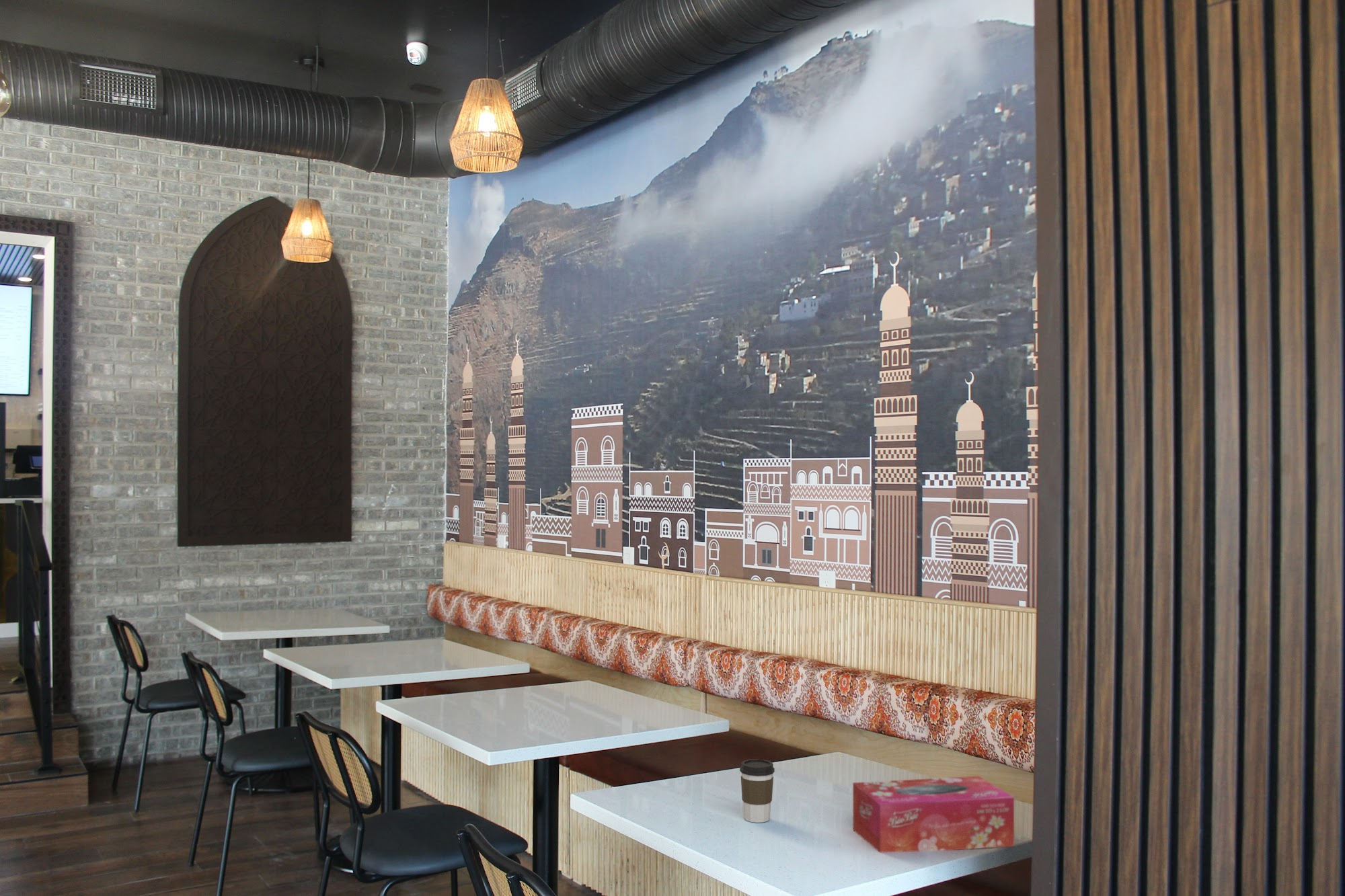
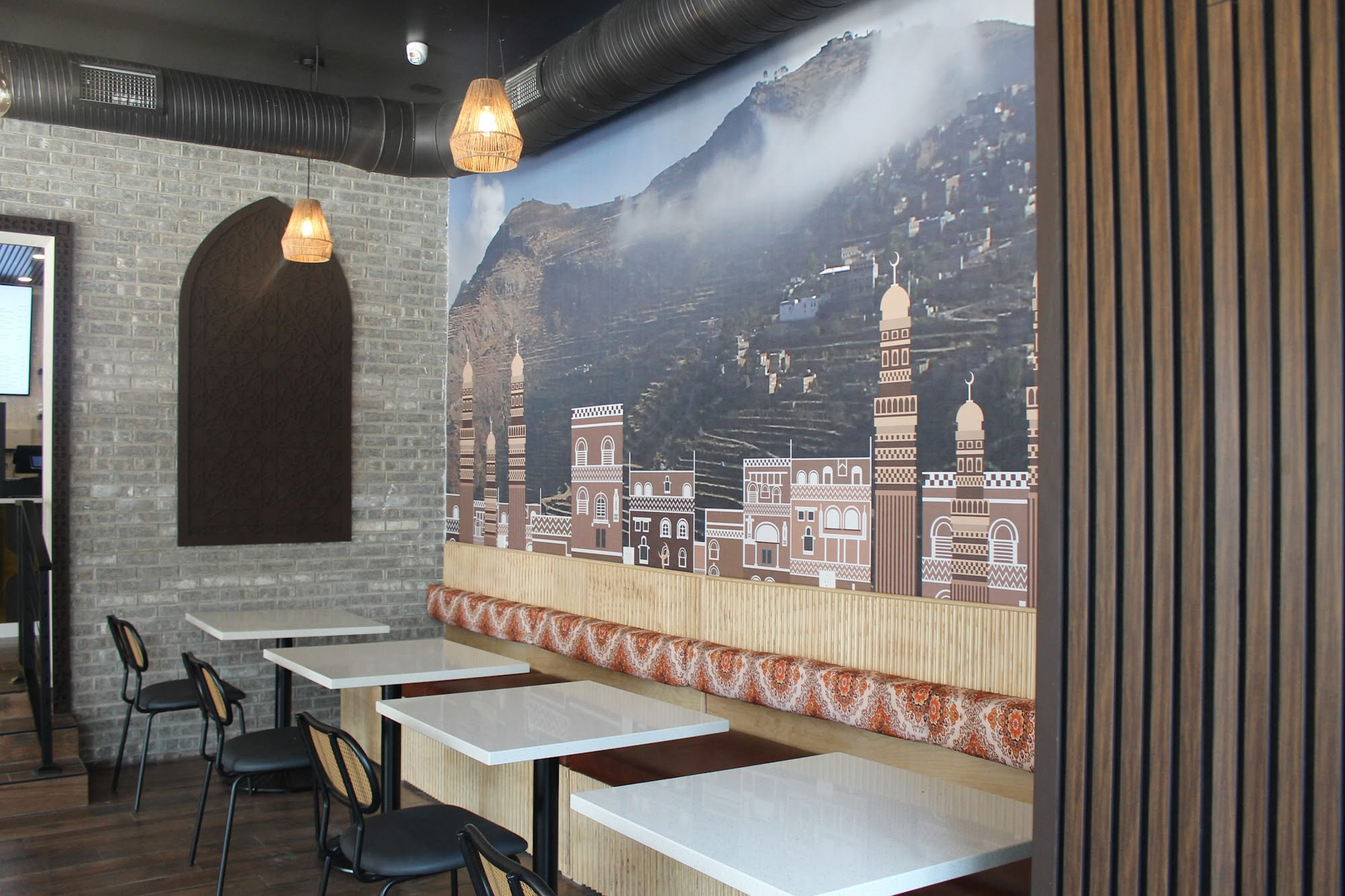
- coffee cup (757, 790)
- tissue box (931, 813)
